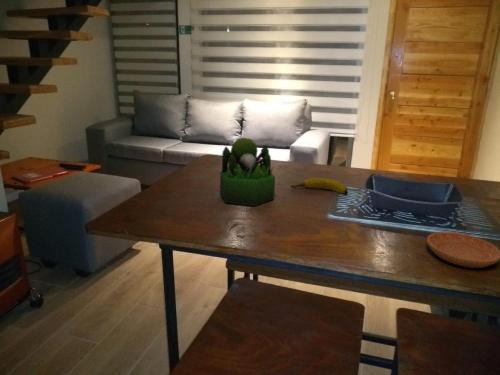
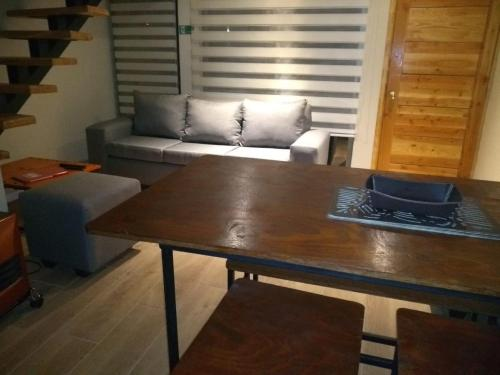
- saucer (461, 250)
- banana (320, 184)
- plant (247, 168)
